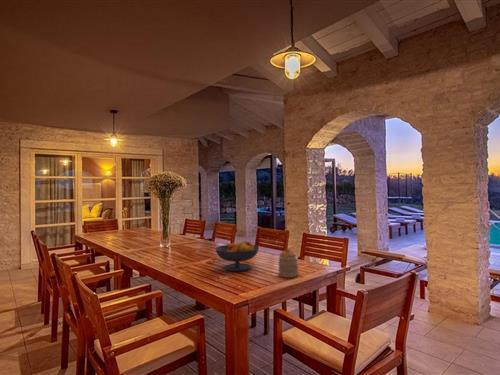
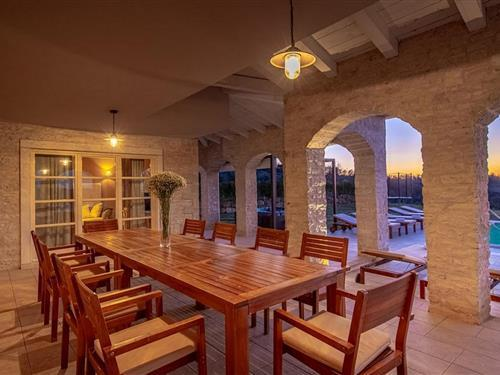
- jar (288, 261)
- fruit bowl (237, 254)
